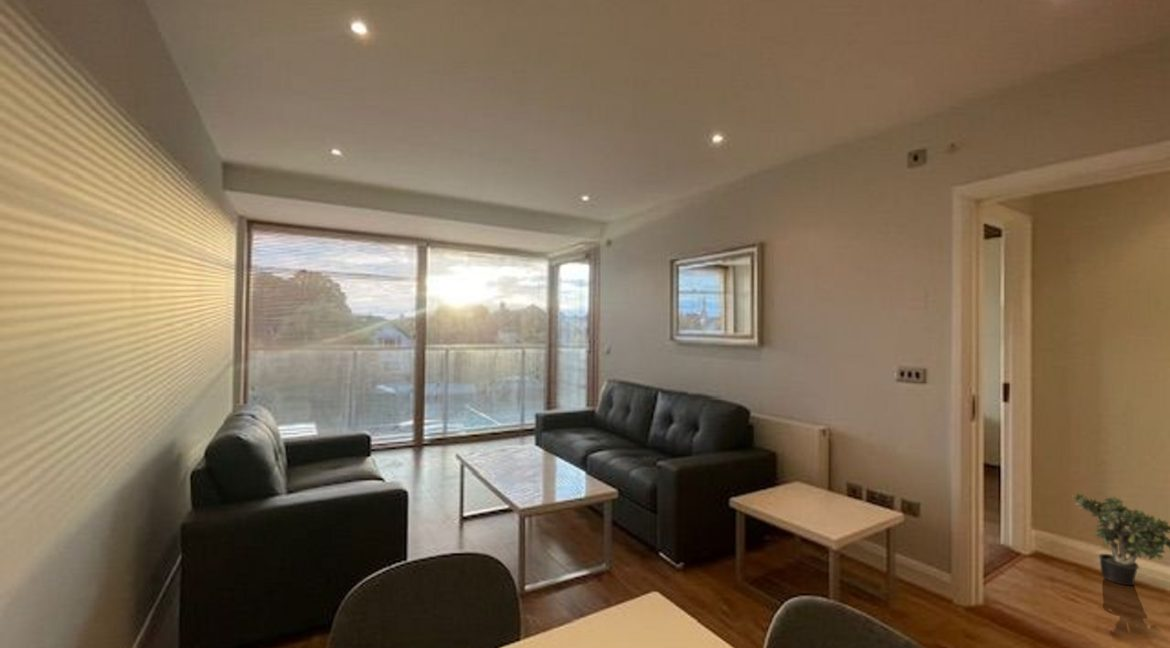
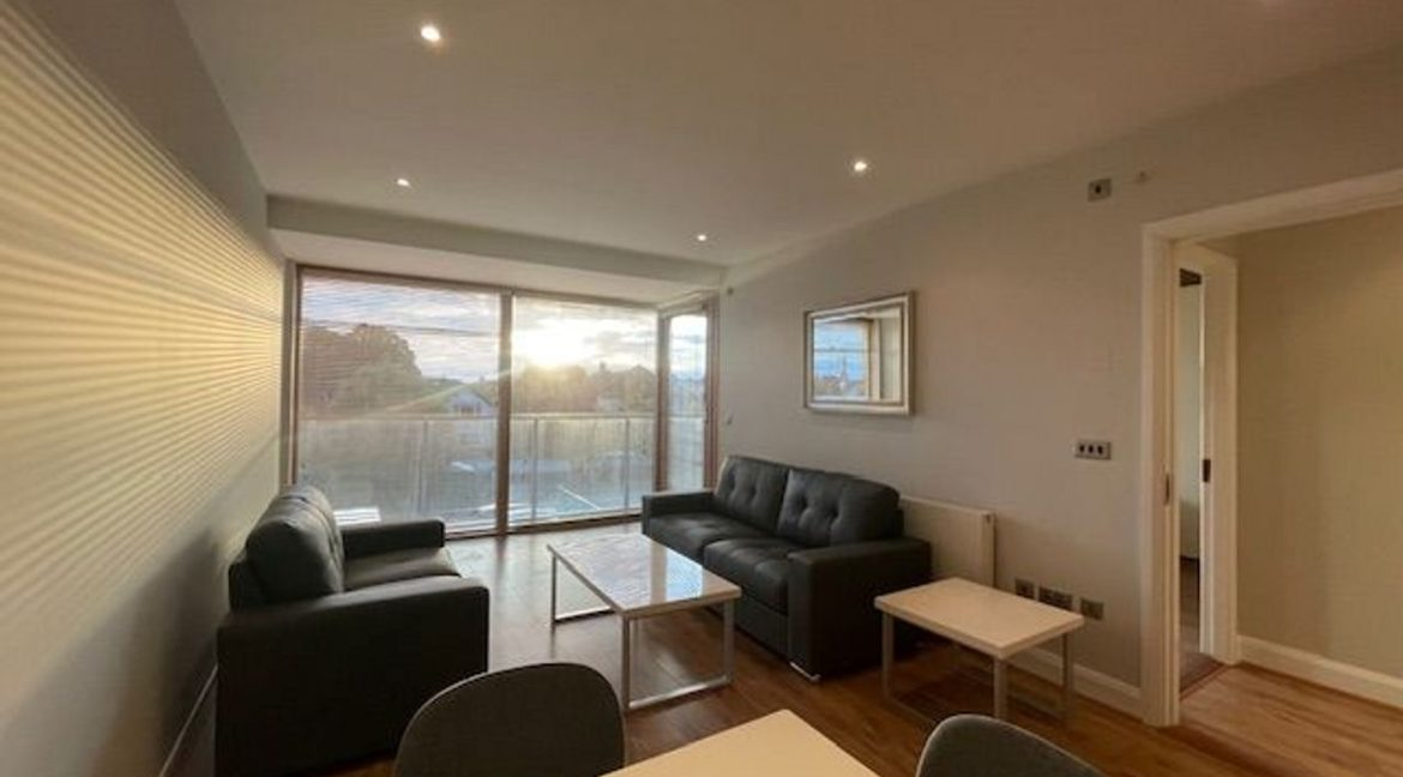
- potted plant (1119, 540)
